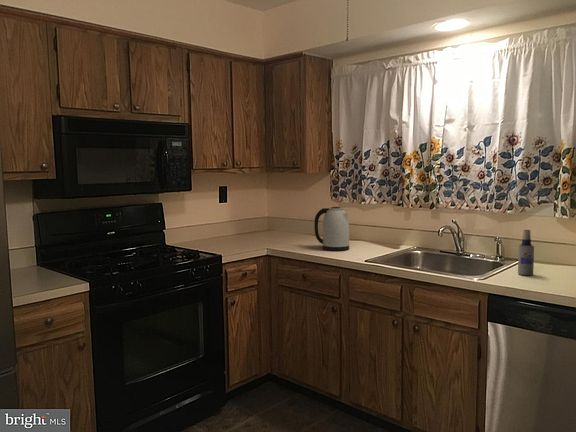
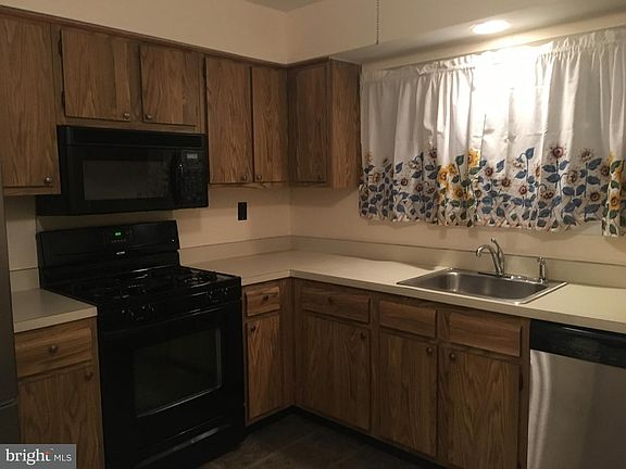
- kettle (331, 227)
- spray bottle (526, 252)
